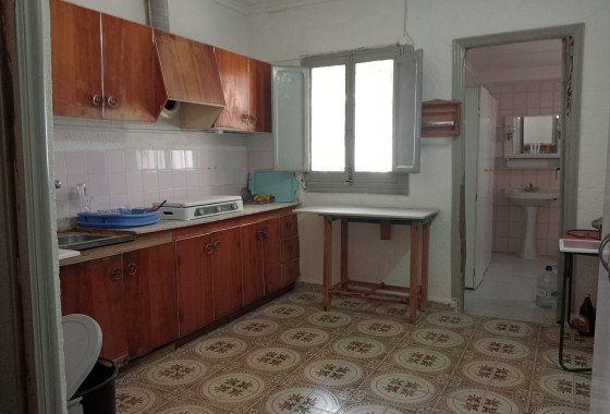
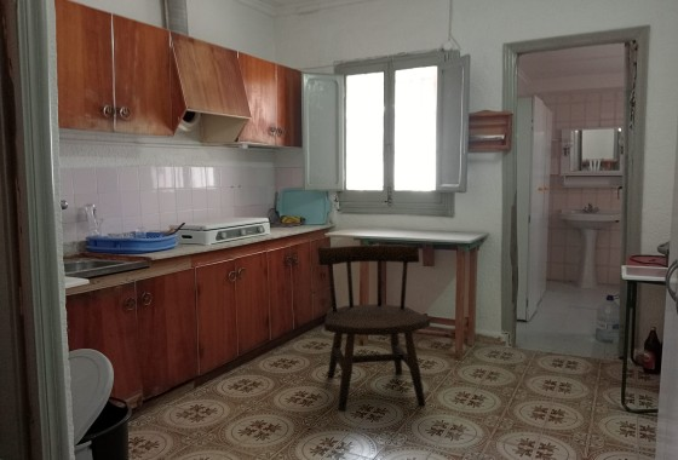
+ dining chair (372, 318)
